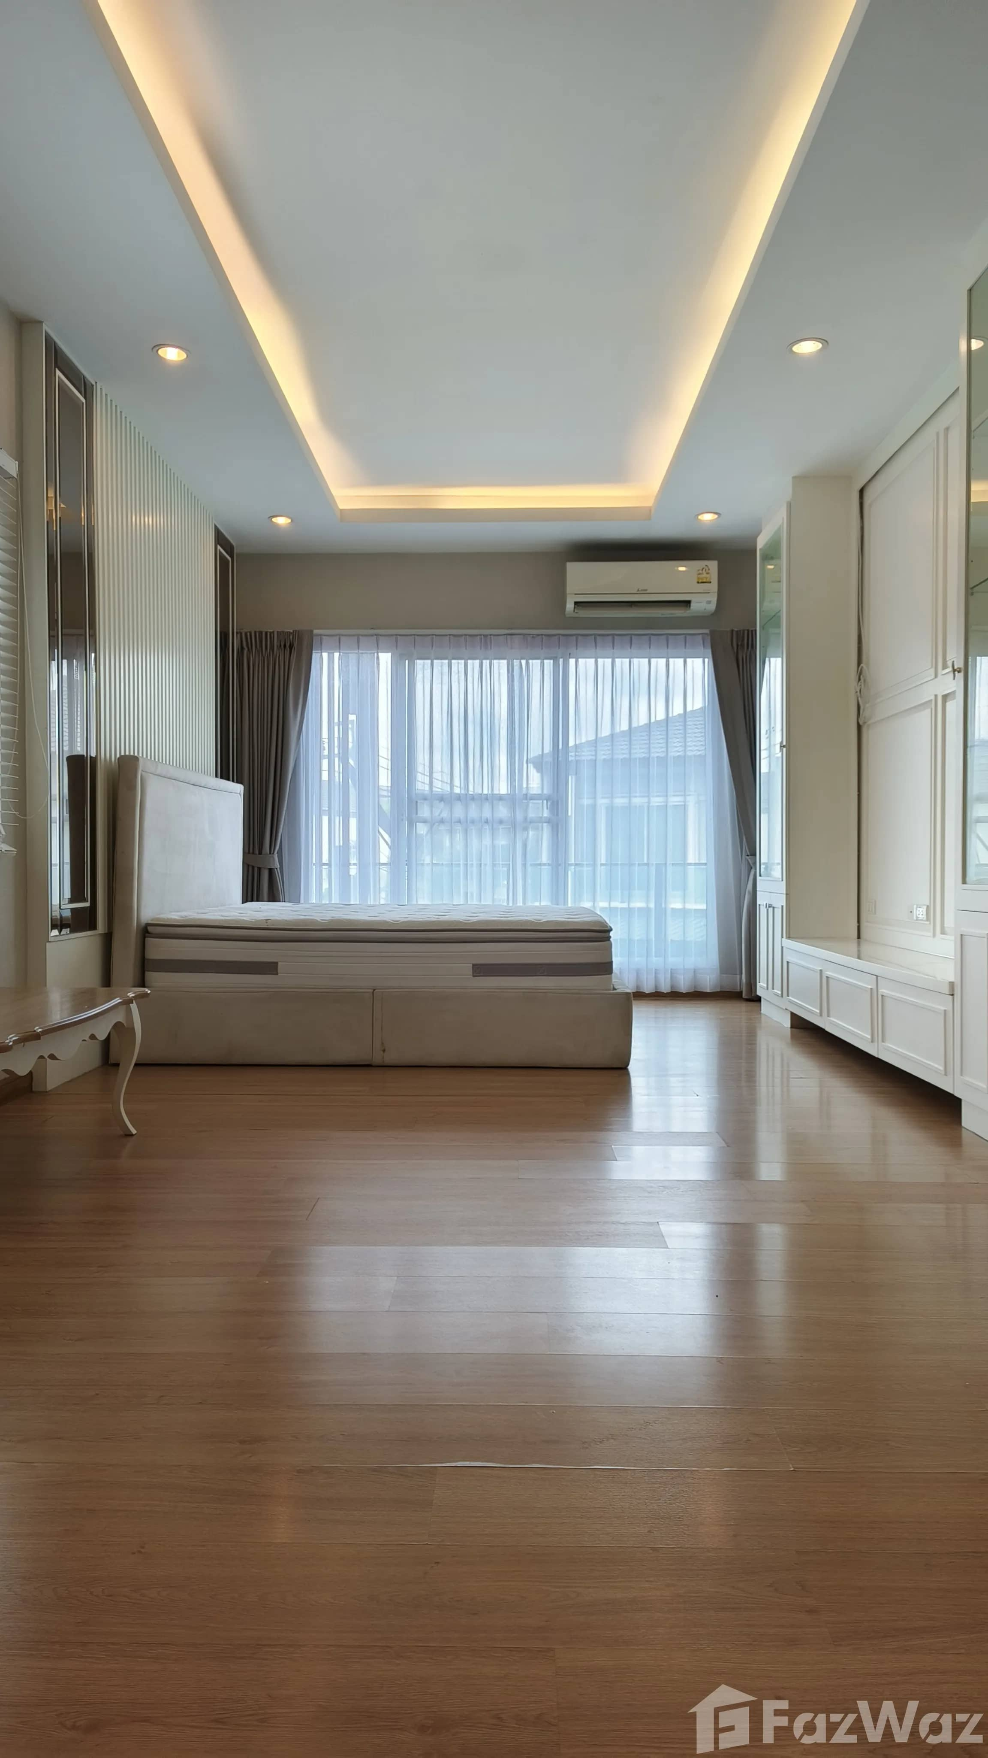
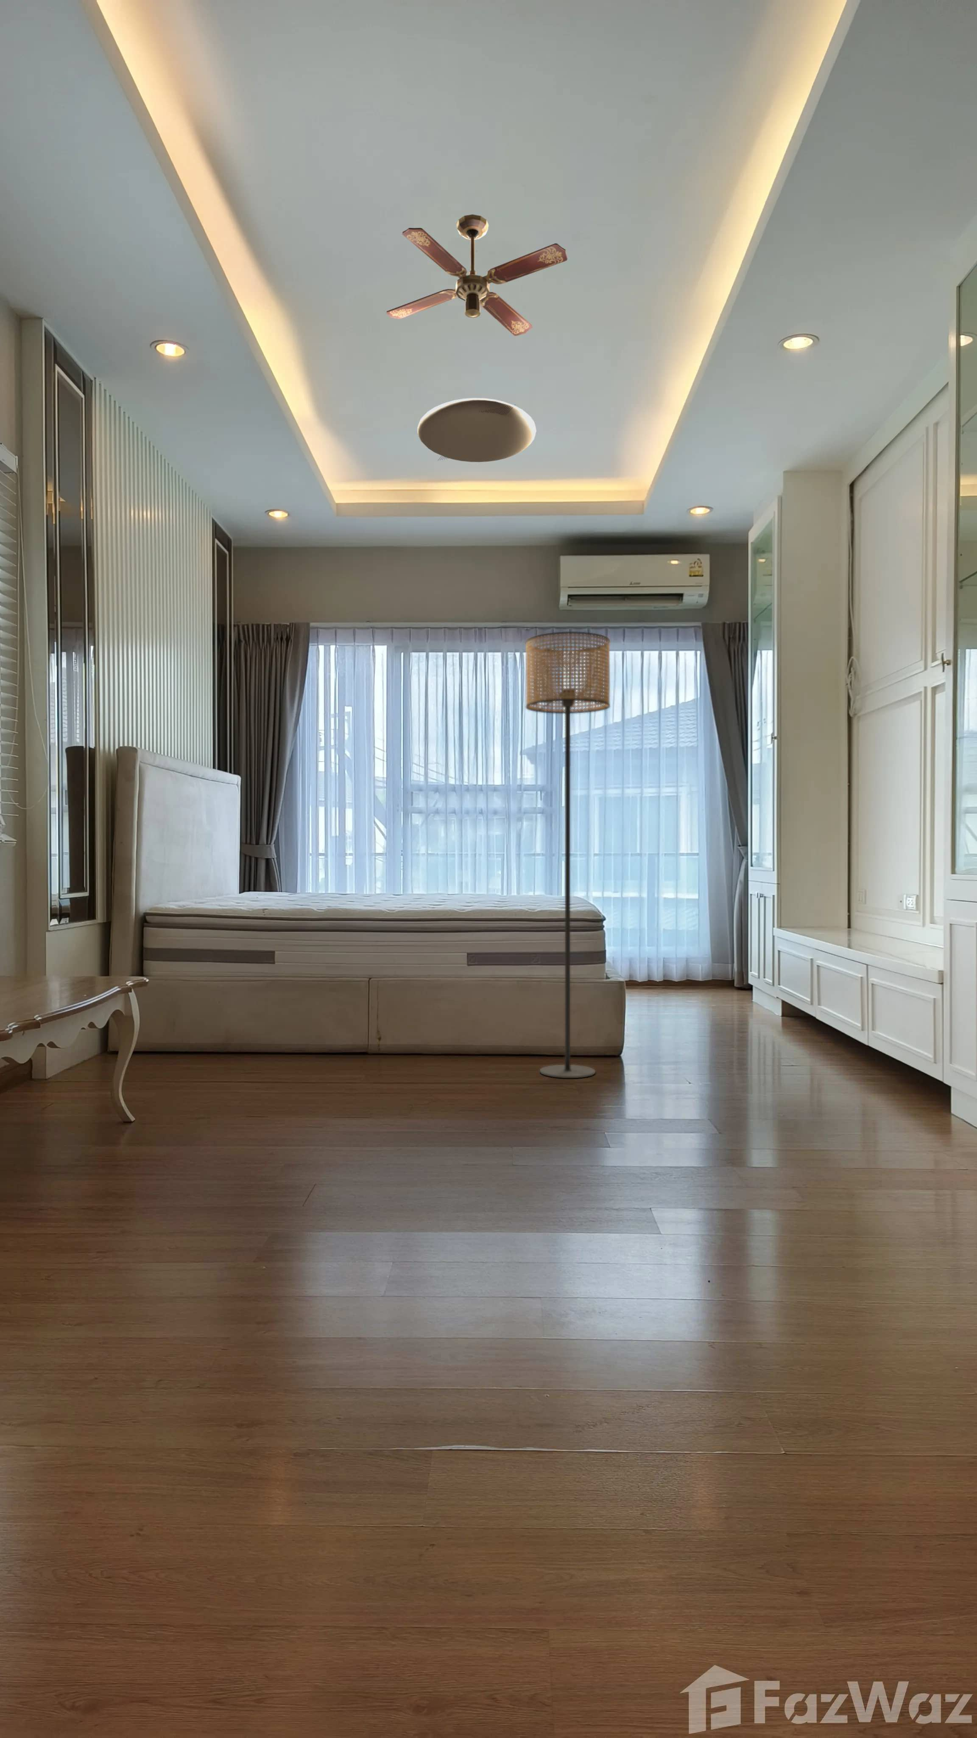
+ ceiling light (477, 420)
+ ceiling fan (472, 270)
+ floor lamp (568, 857)
